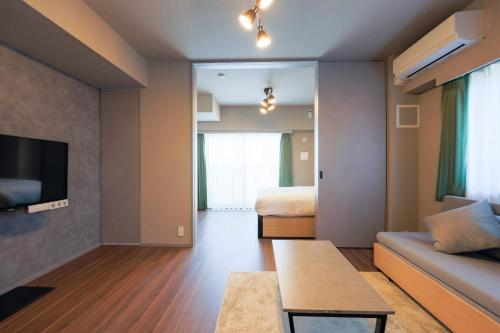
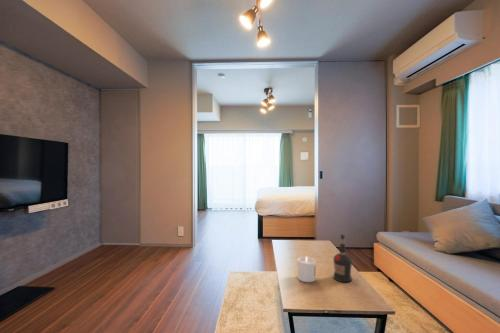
+ liquor bottle (342, 256)
+ candle (306, 267)
